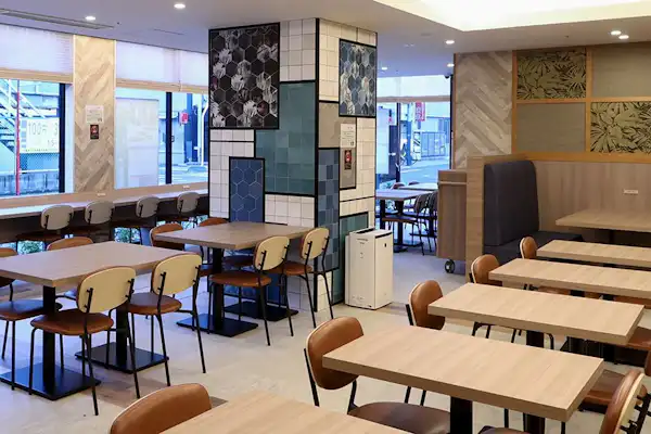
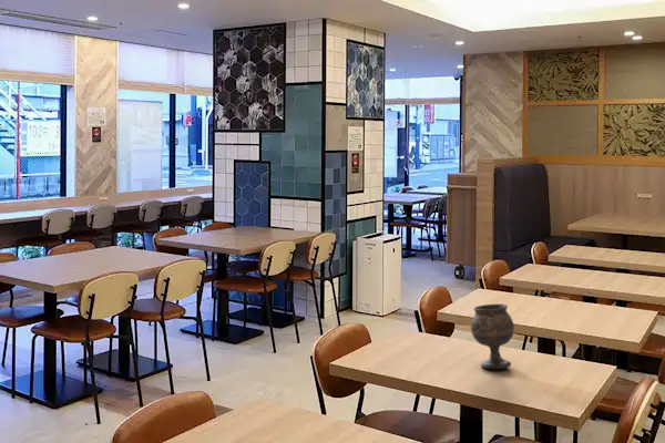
+ goblet (492, 336)
